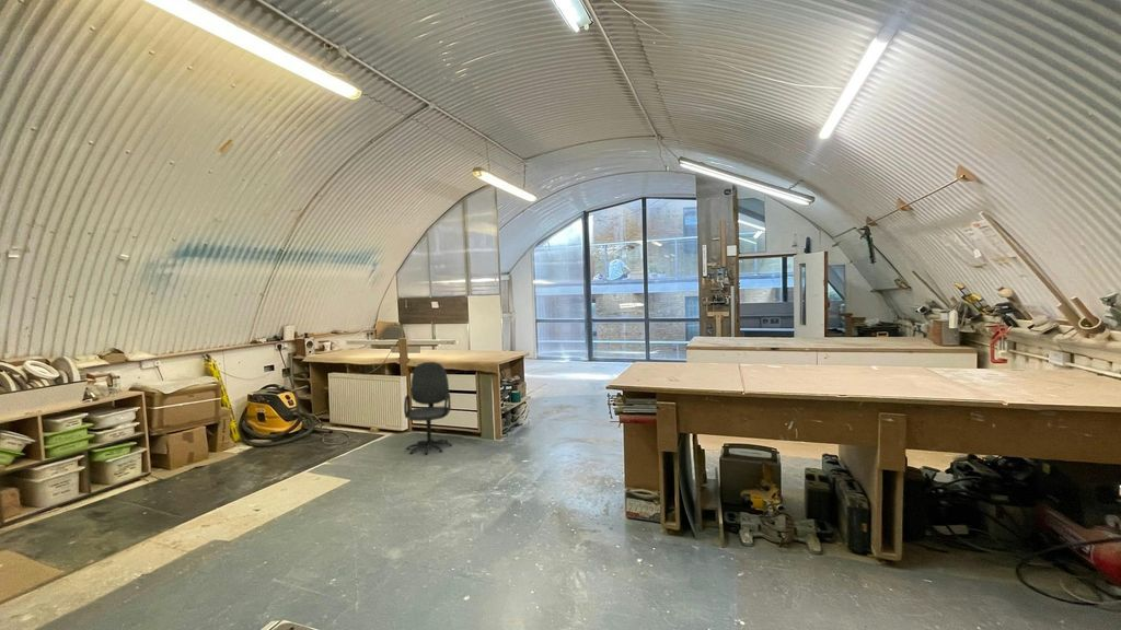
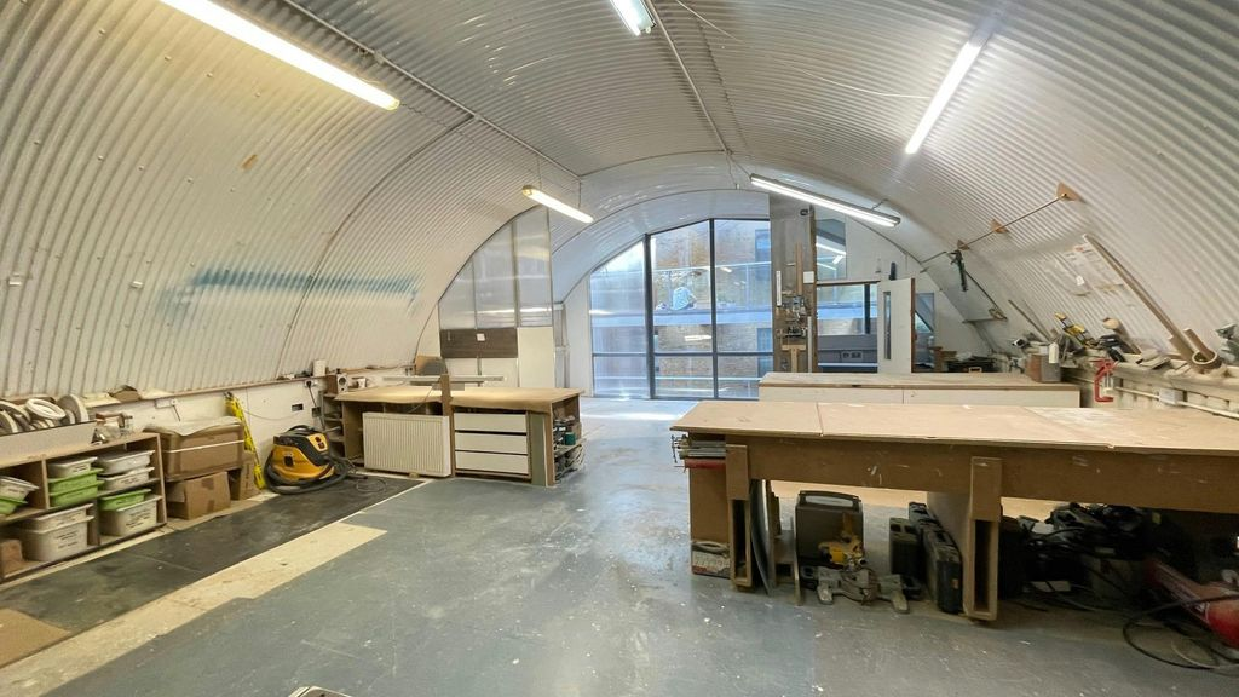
- office chair (428, 405)
